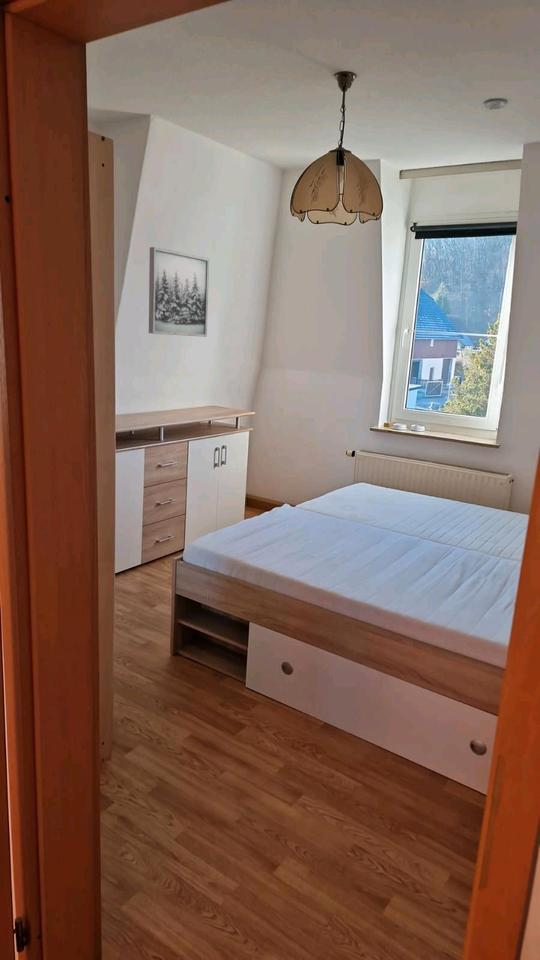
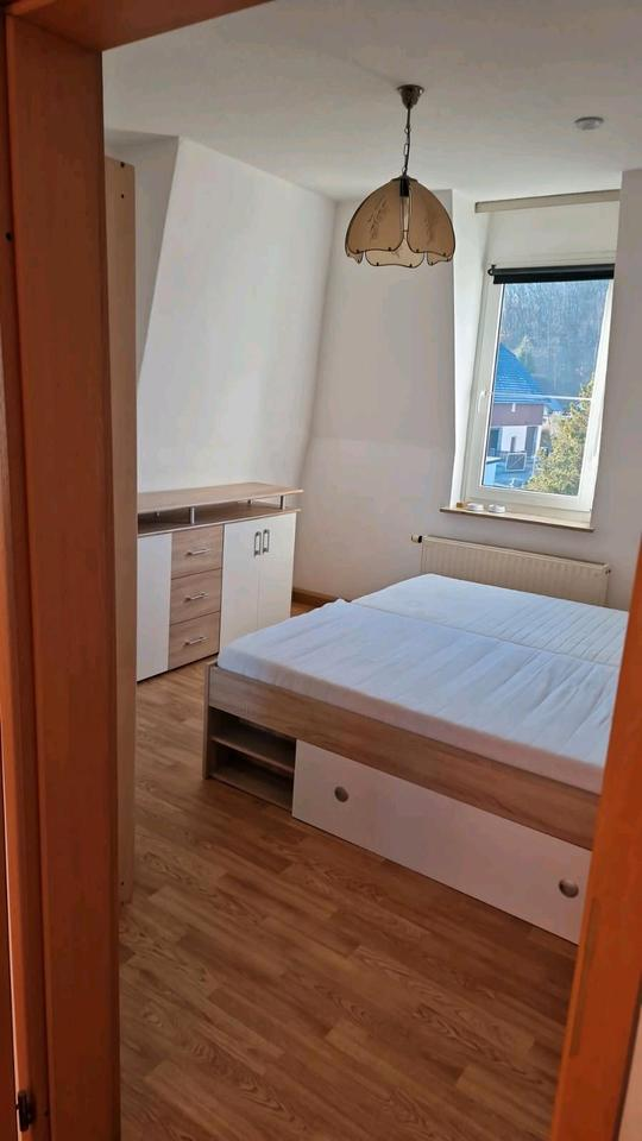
- wall art (179, 294)
